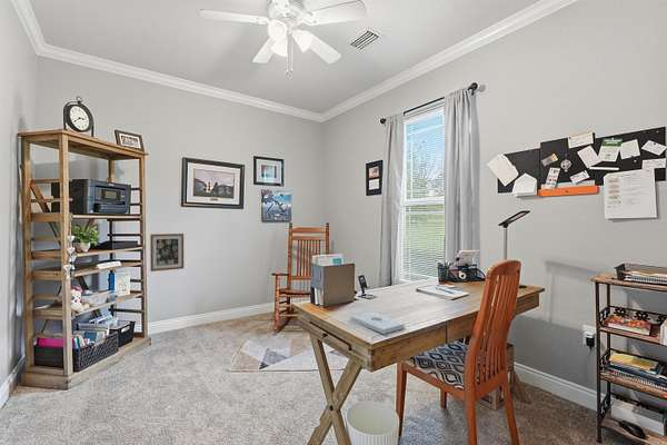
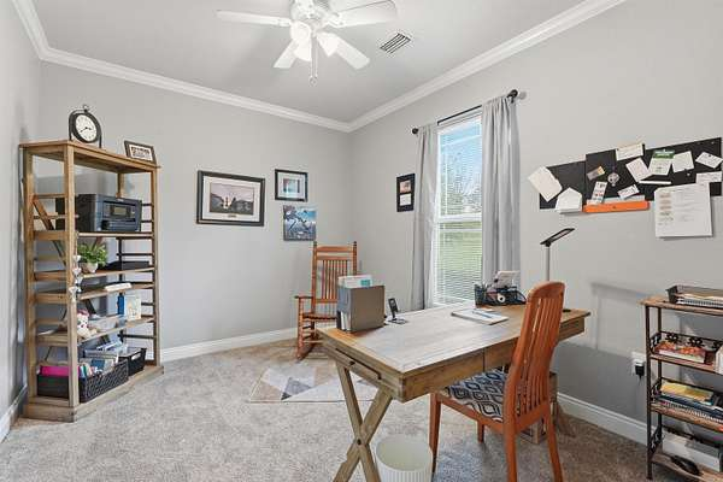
- notepad (377, 322)
- wall art (167, 251)
